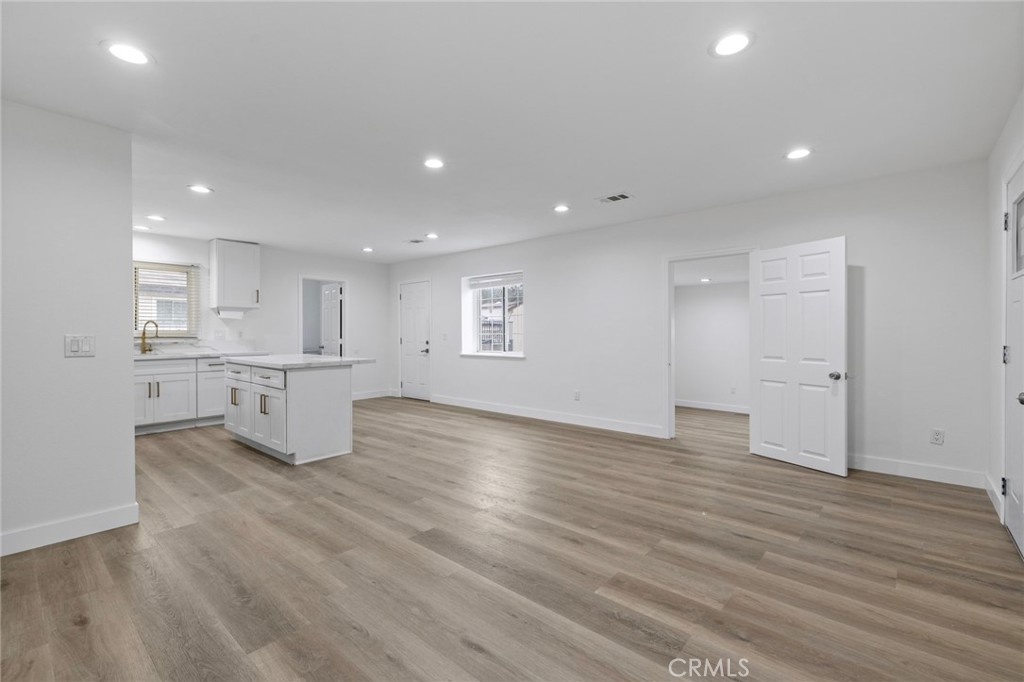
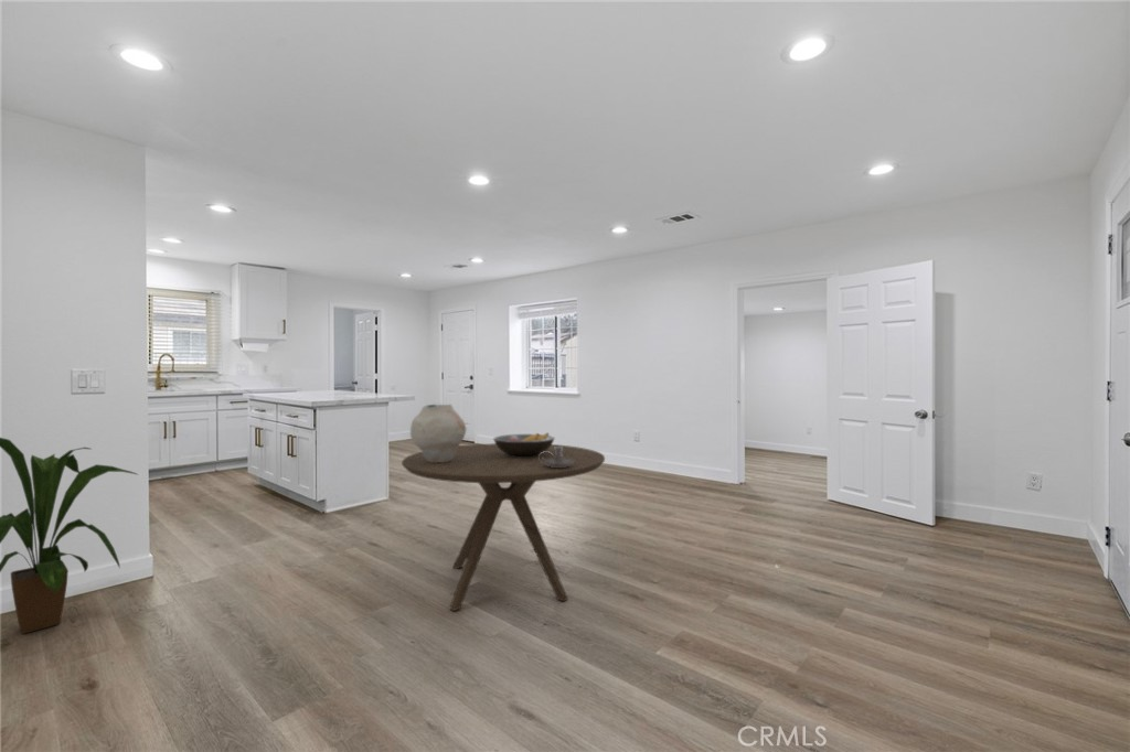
+ fruit bowl (523, 443)
+ dining table (495, 517)
+ house plant (65, 525)
+ candle holder (555, 456)
+ vase (438, 432)
